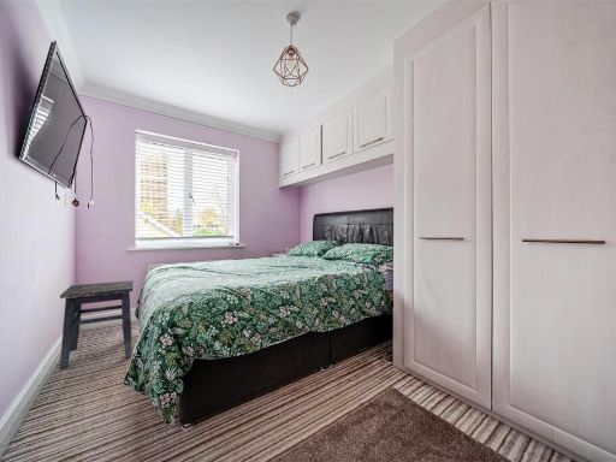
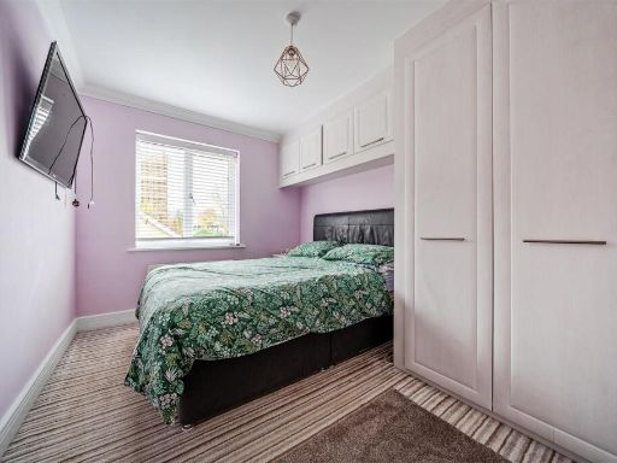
- side table (101, 319)
